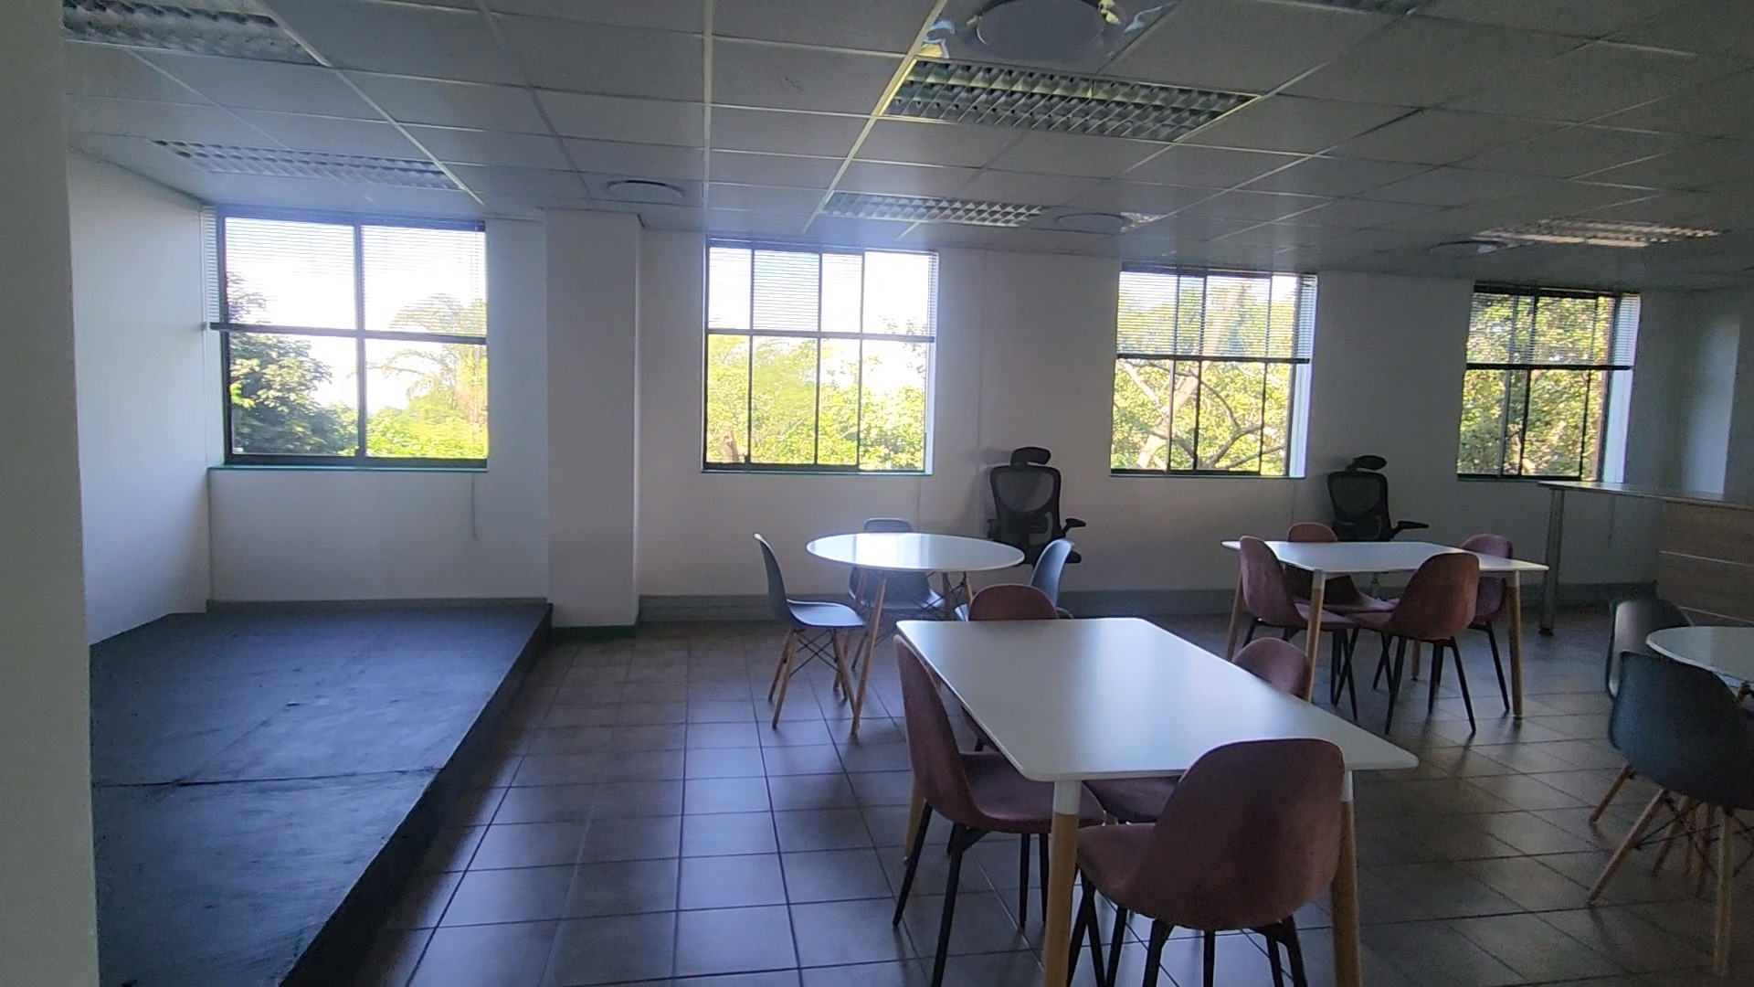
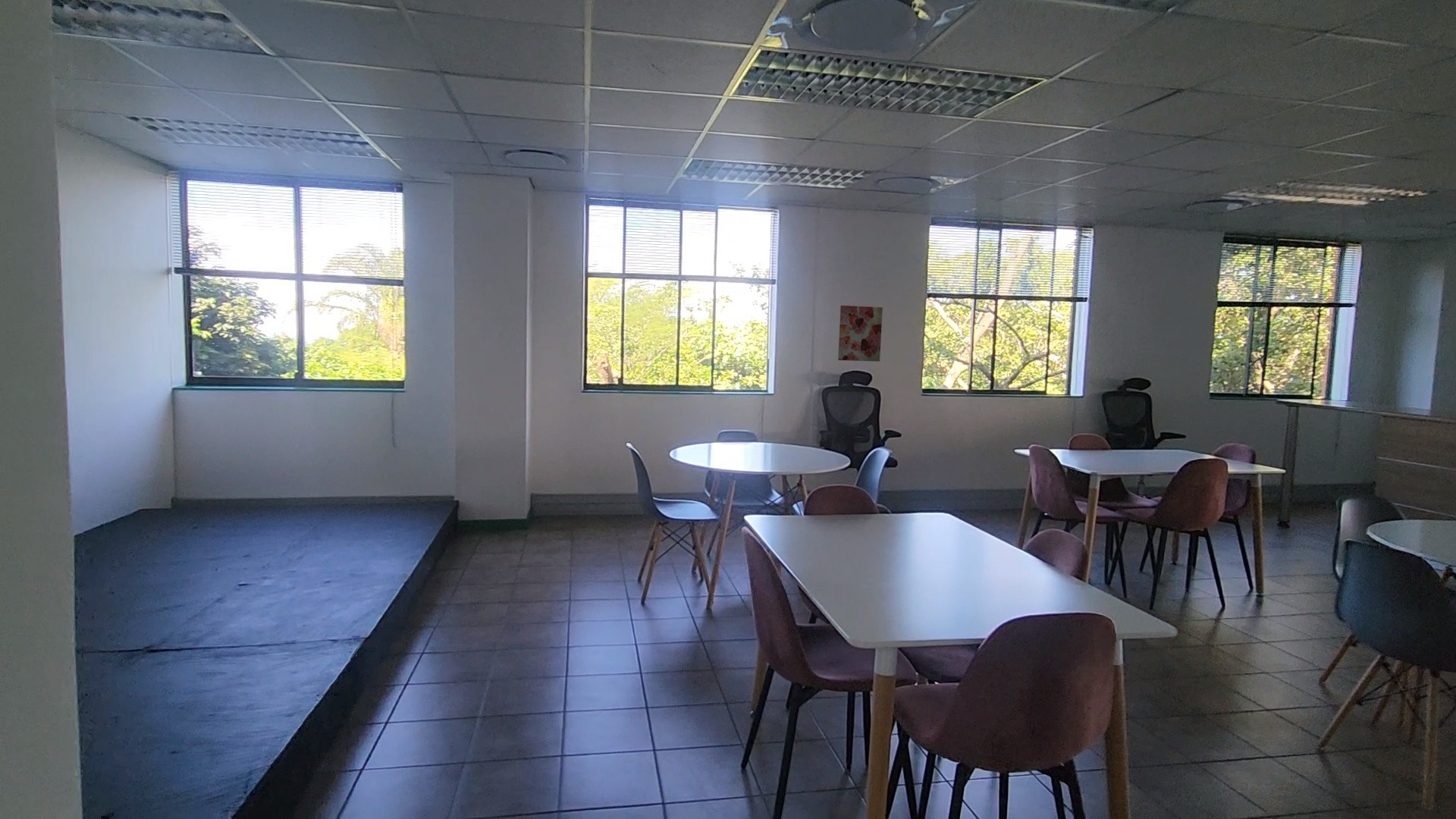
+ wall art (860, 334)
